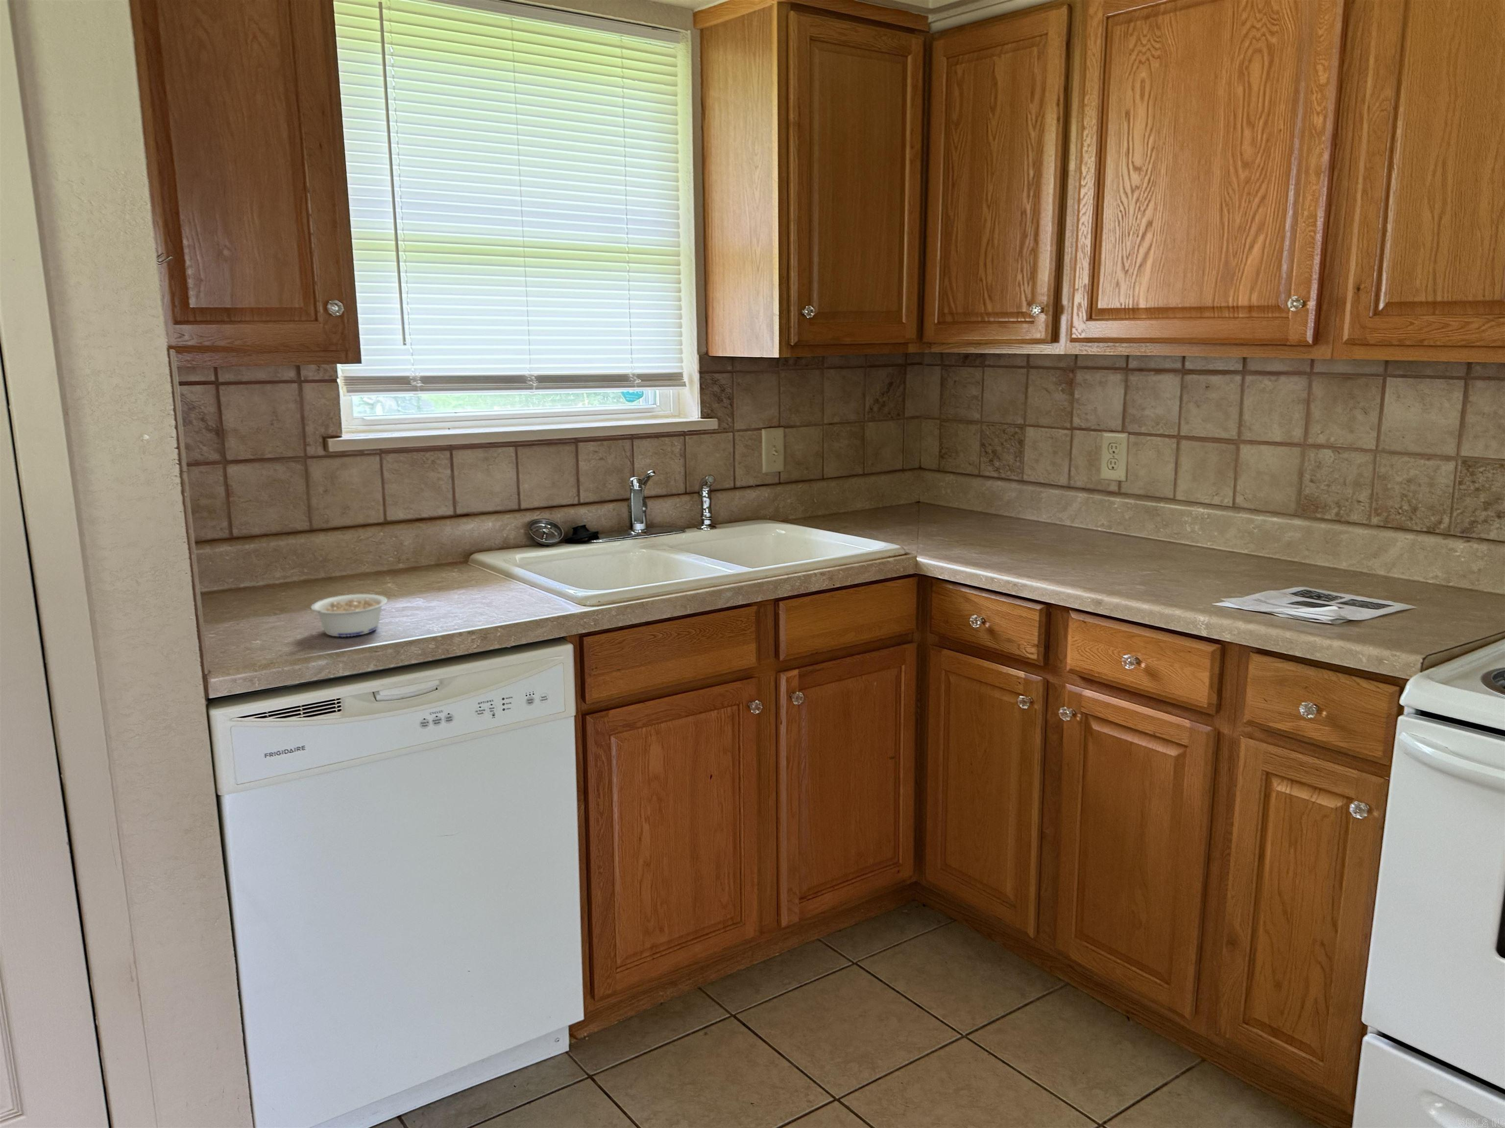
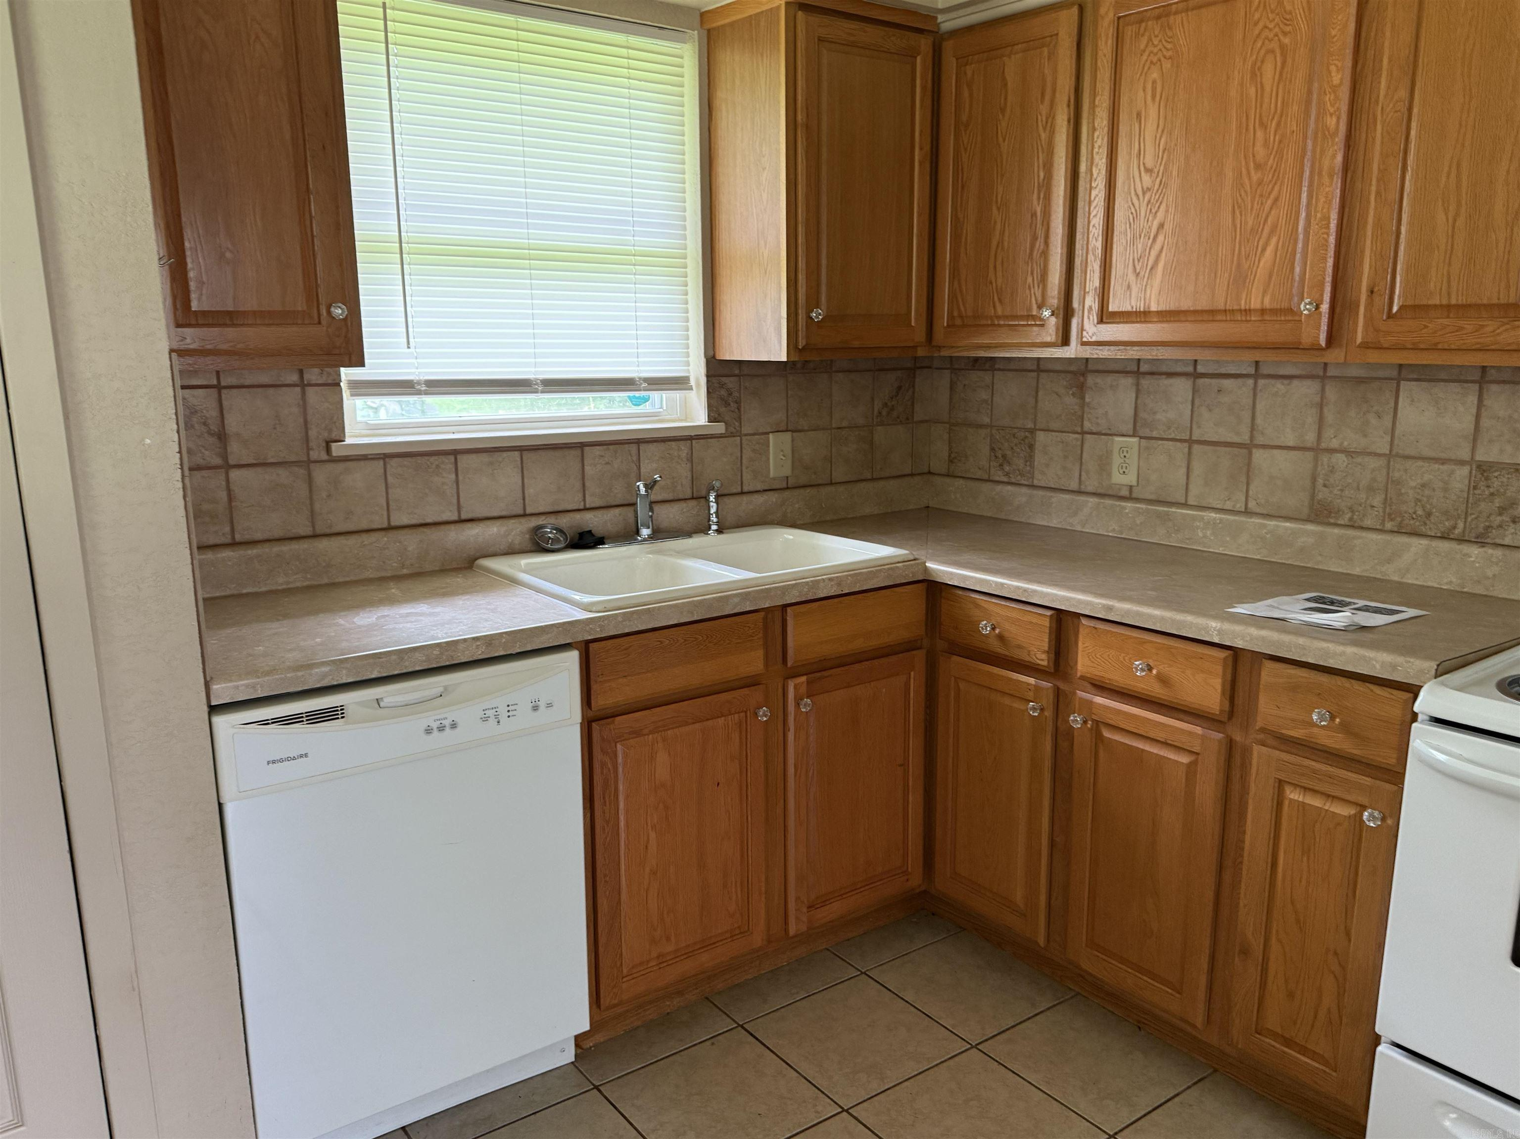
- legume (350, 615)
